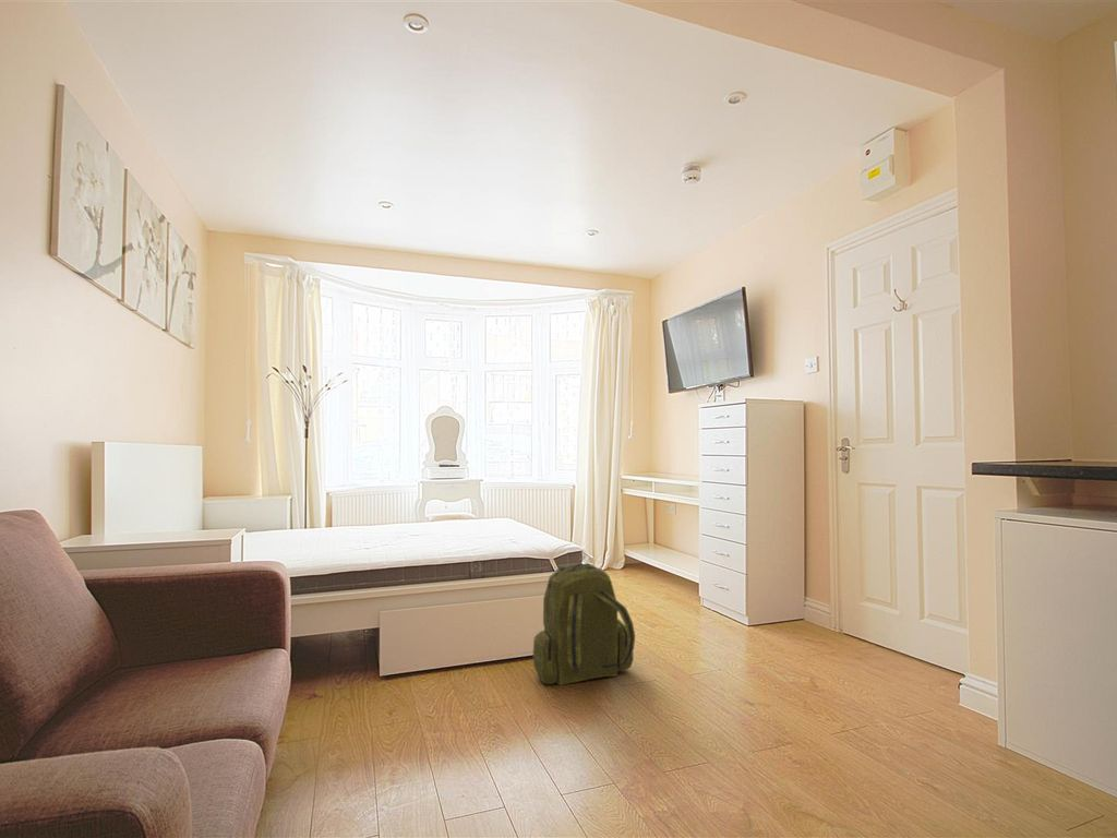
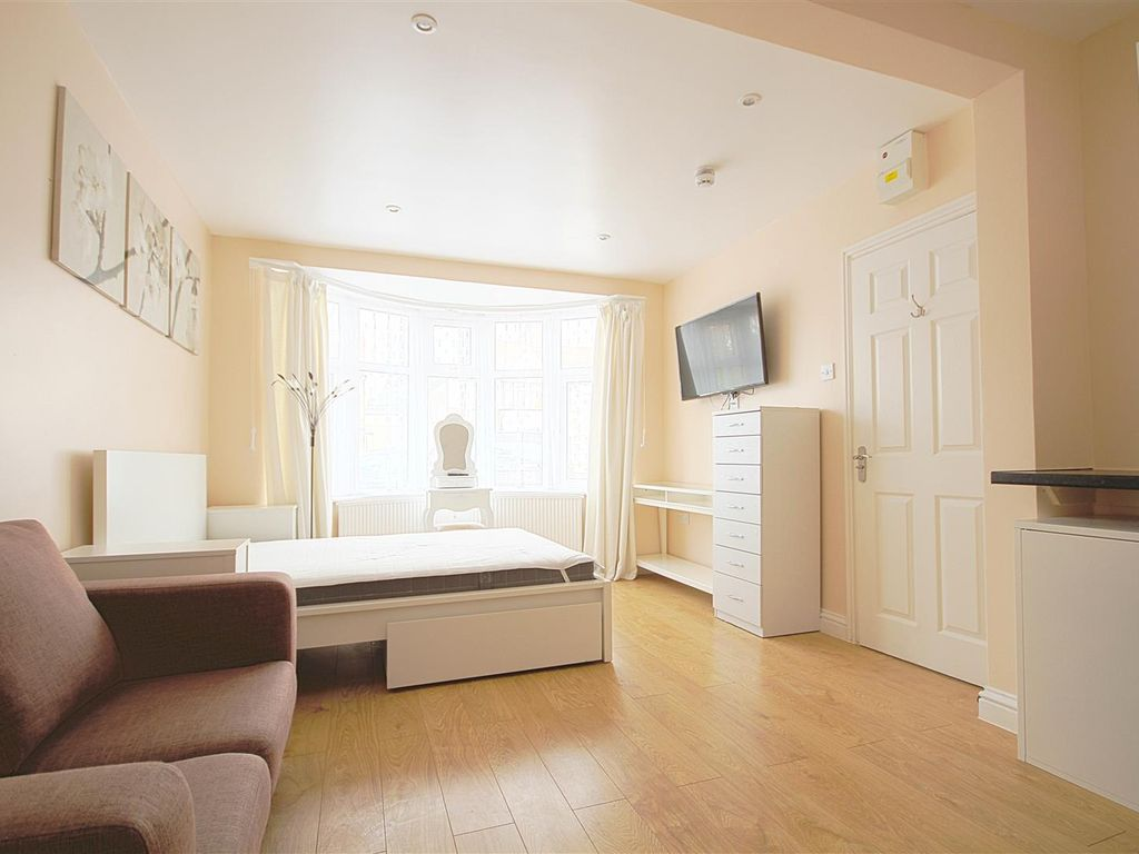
- backpack (584, 620)
